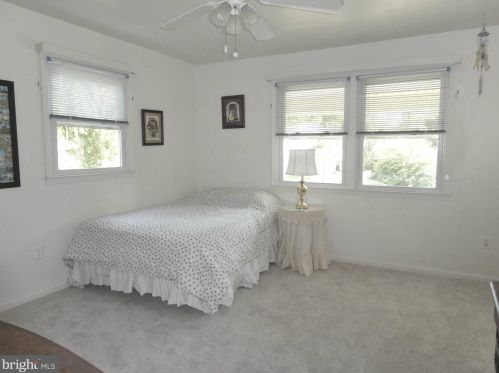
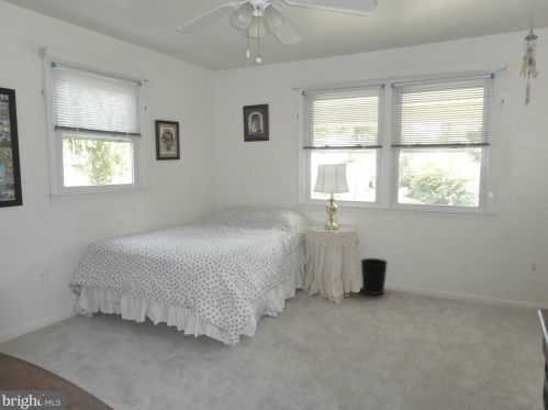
+ wastebasket (373, 276)
